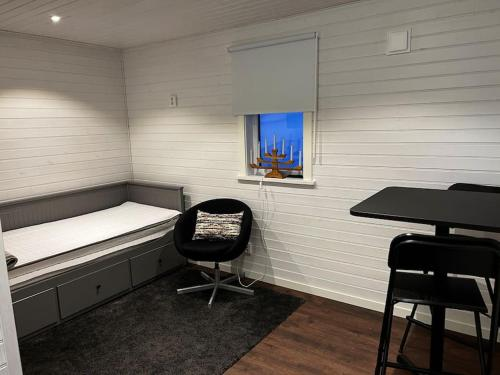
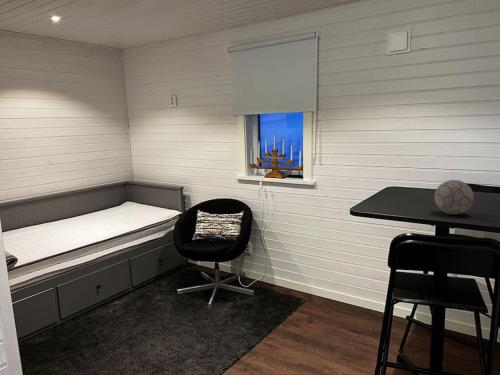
+ decorative ball (453, 197)
